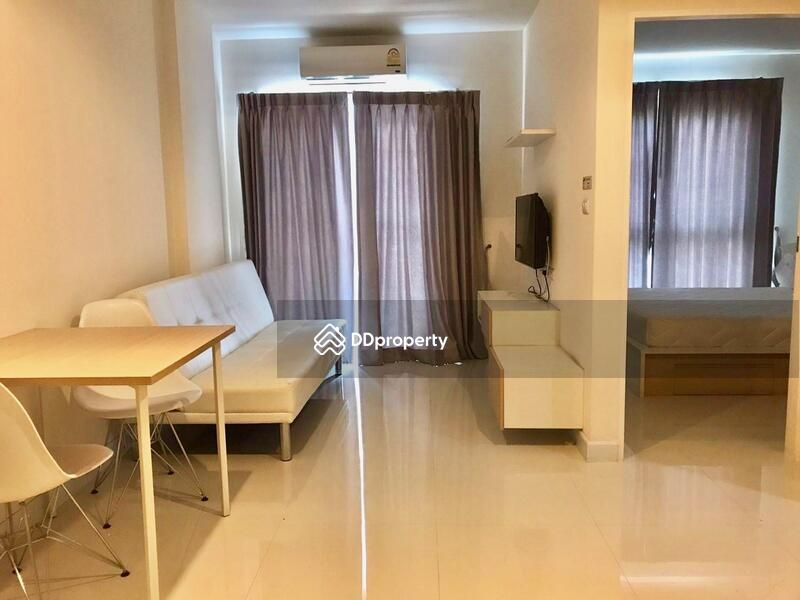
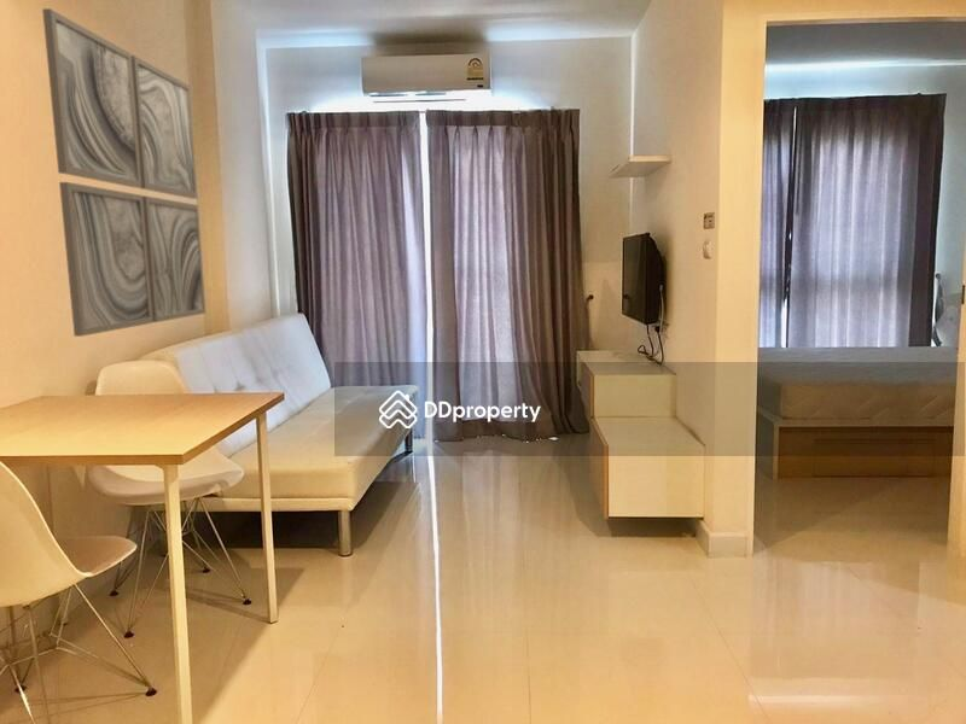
+ wall art (139, 194)
